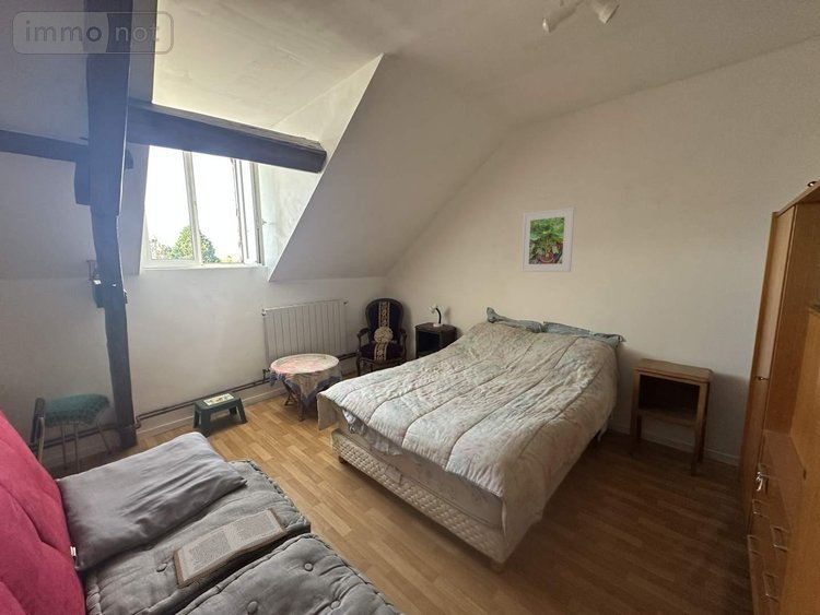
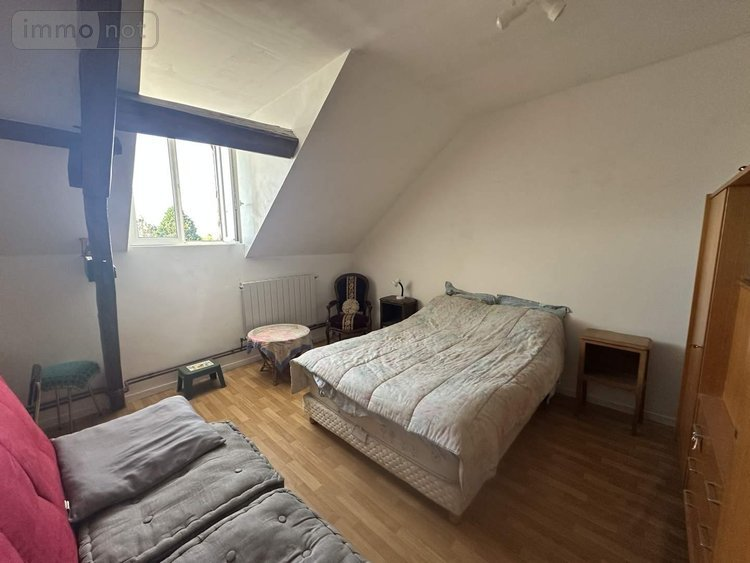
- book (232, 539)
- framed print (546, 241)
